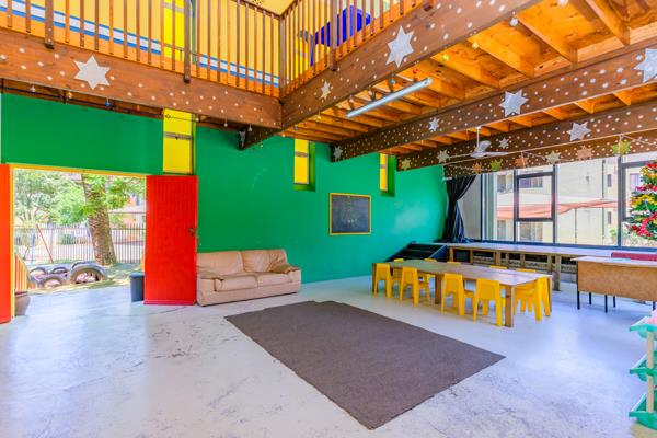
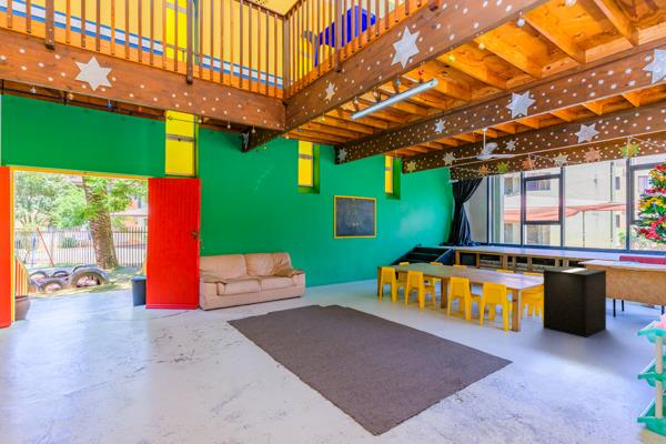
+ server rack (573, 299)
